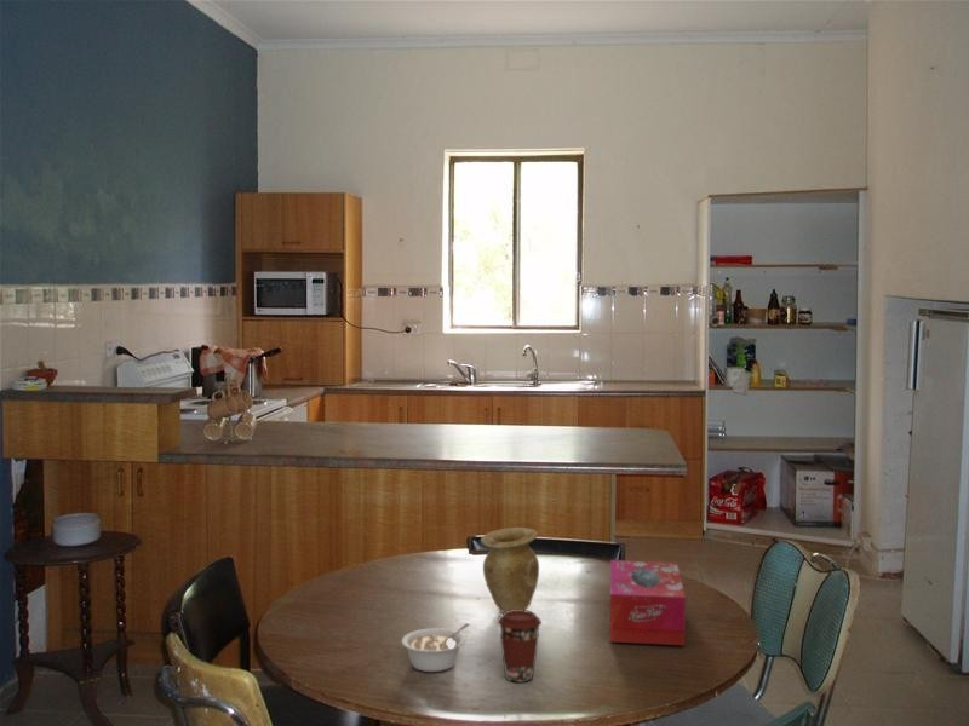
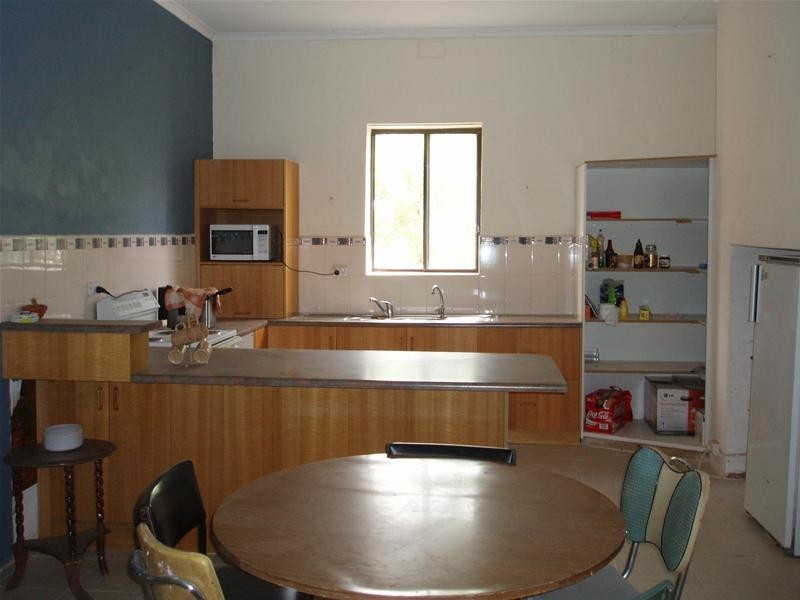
- vase (509, 571)
- tissue box (644, 599)
- coffee cup (518, 645)
- legume (434, 647)
